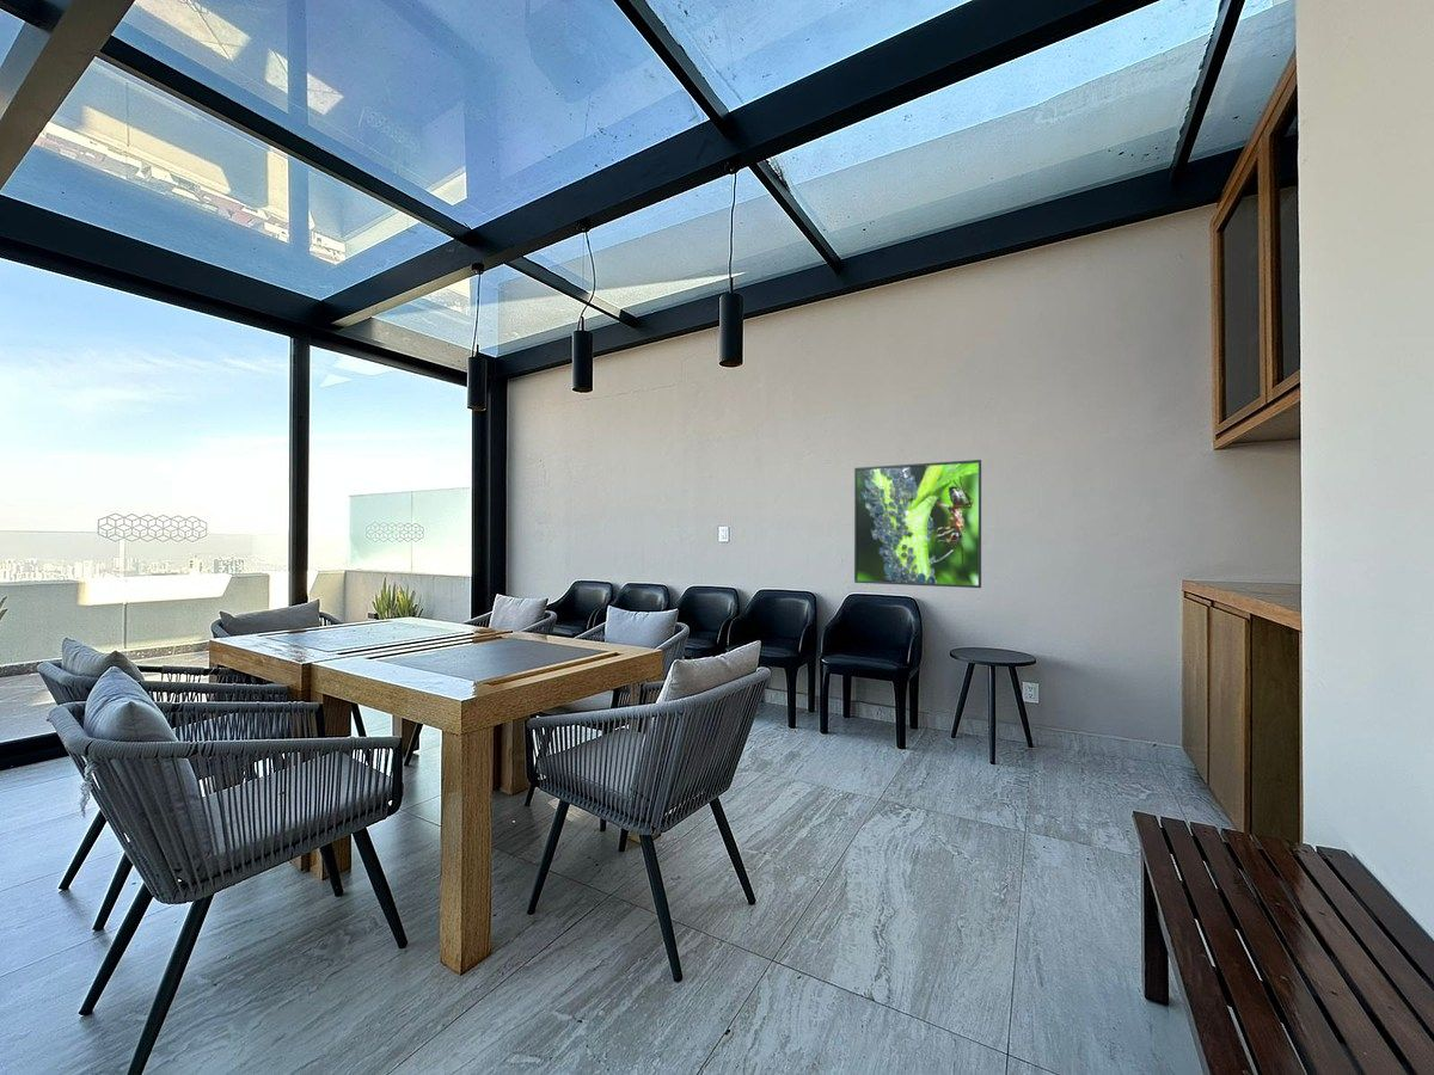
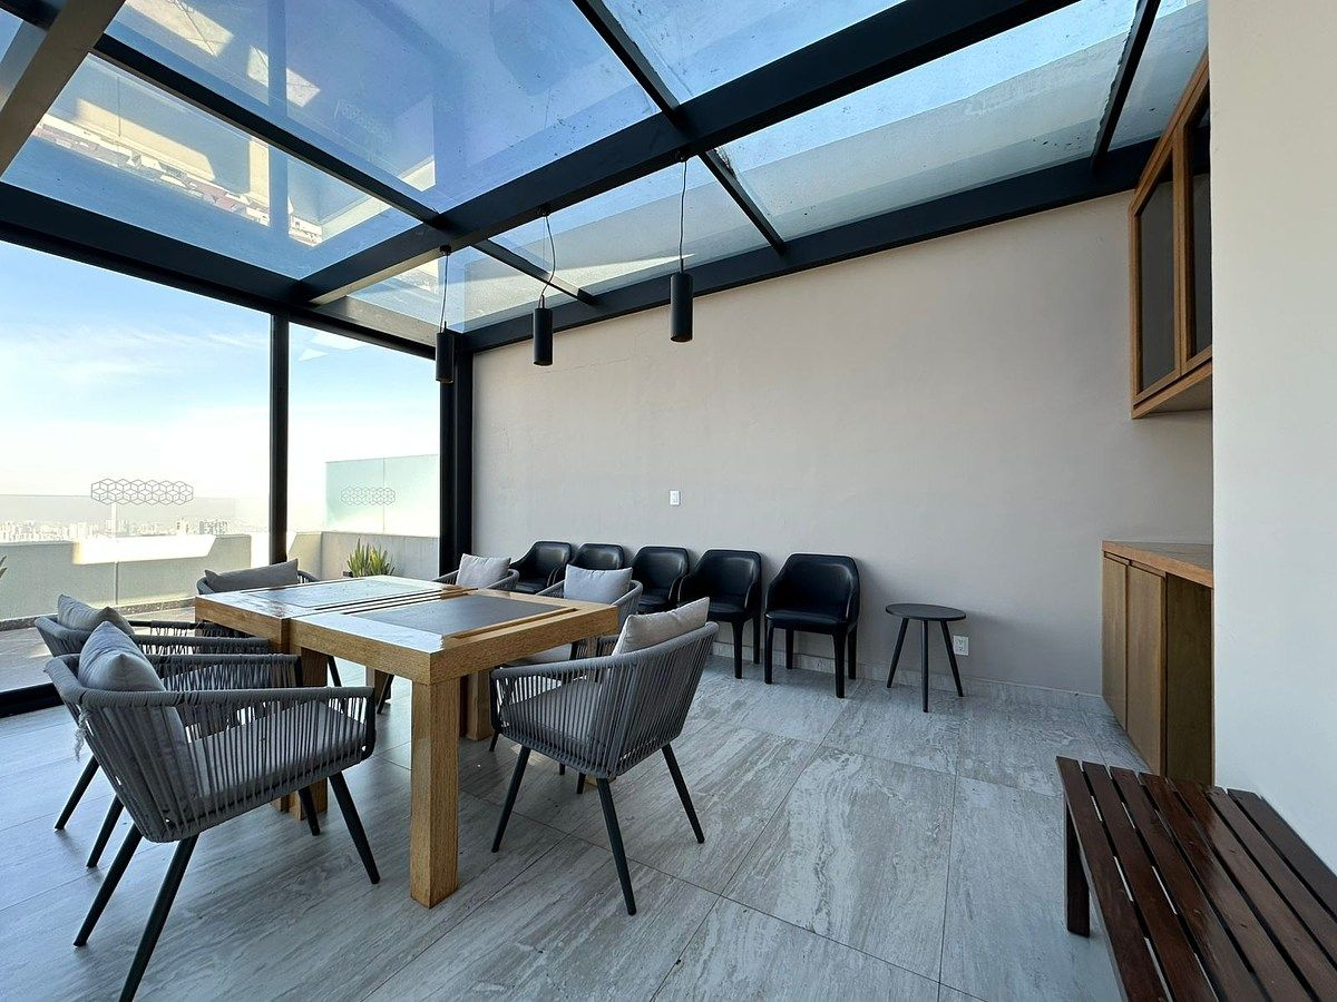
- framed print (914, 524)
